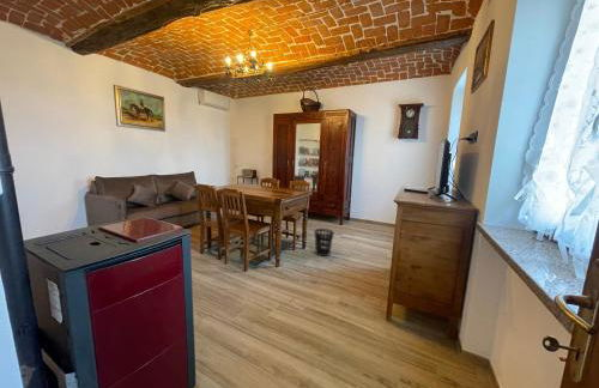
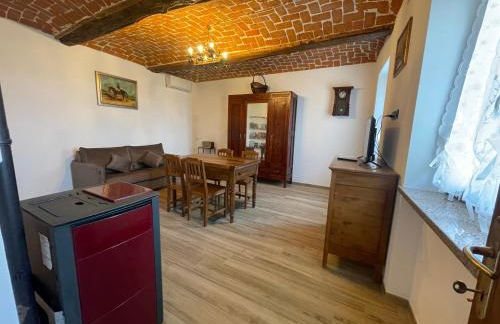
- wastebasket (322, 242)
